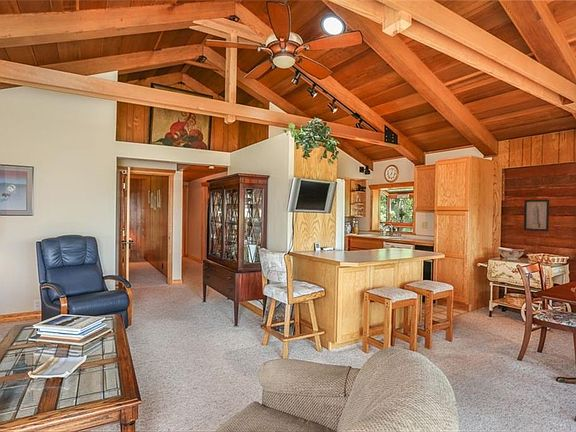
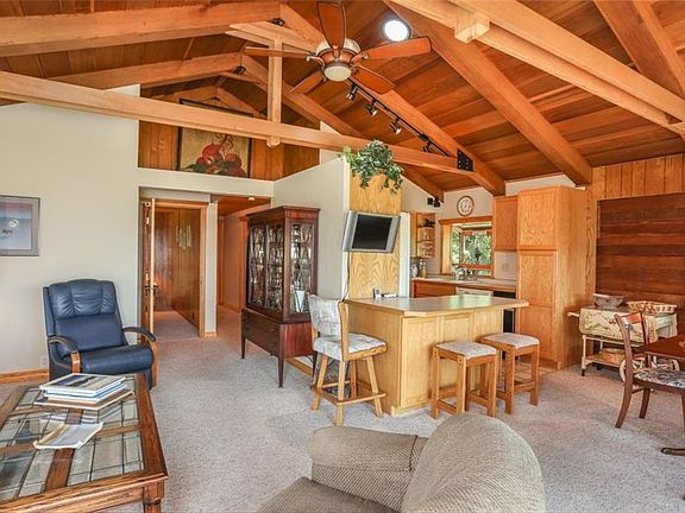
- wall art (536, 215)
